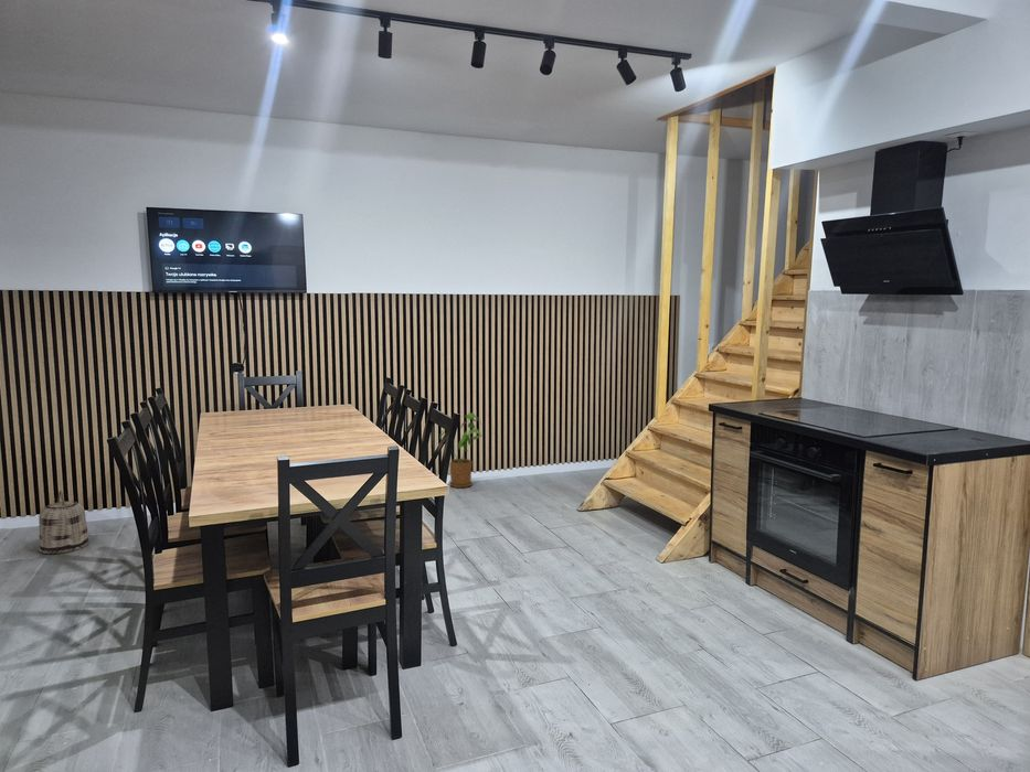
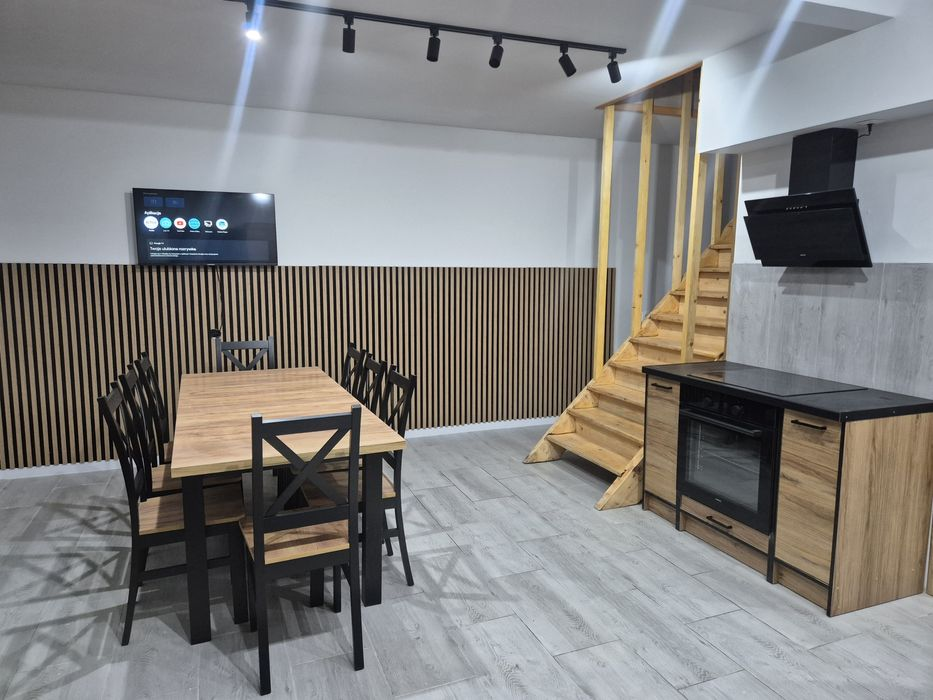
- house plant (464, 449)
- basket (62, 518)
